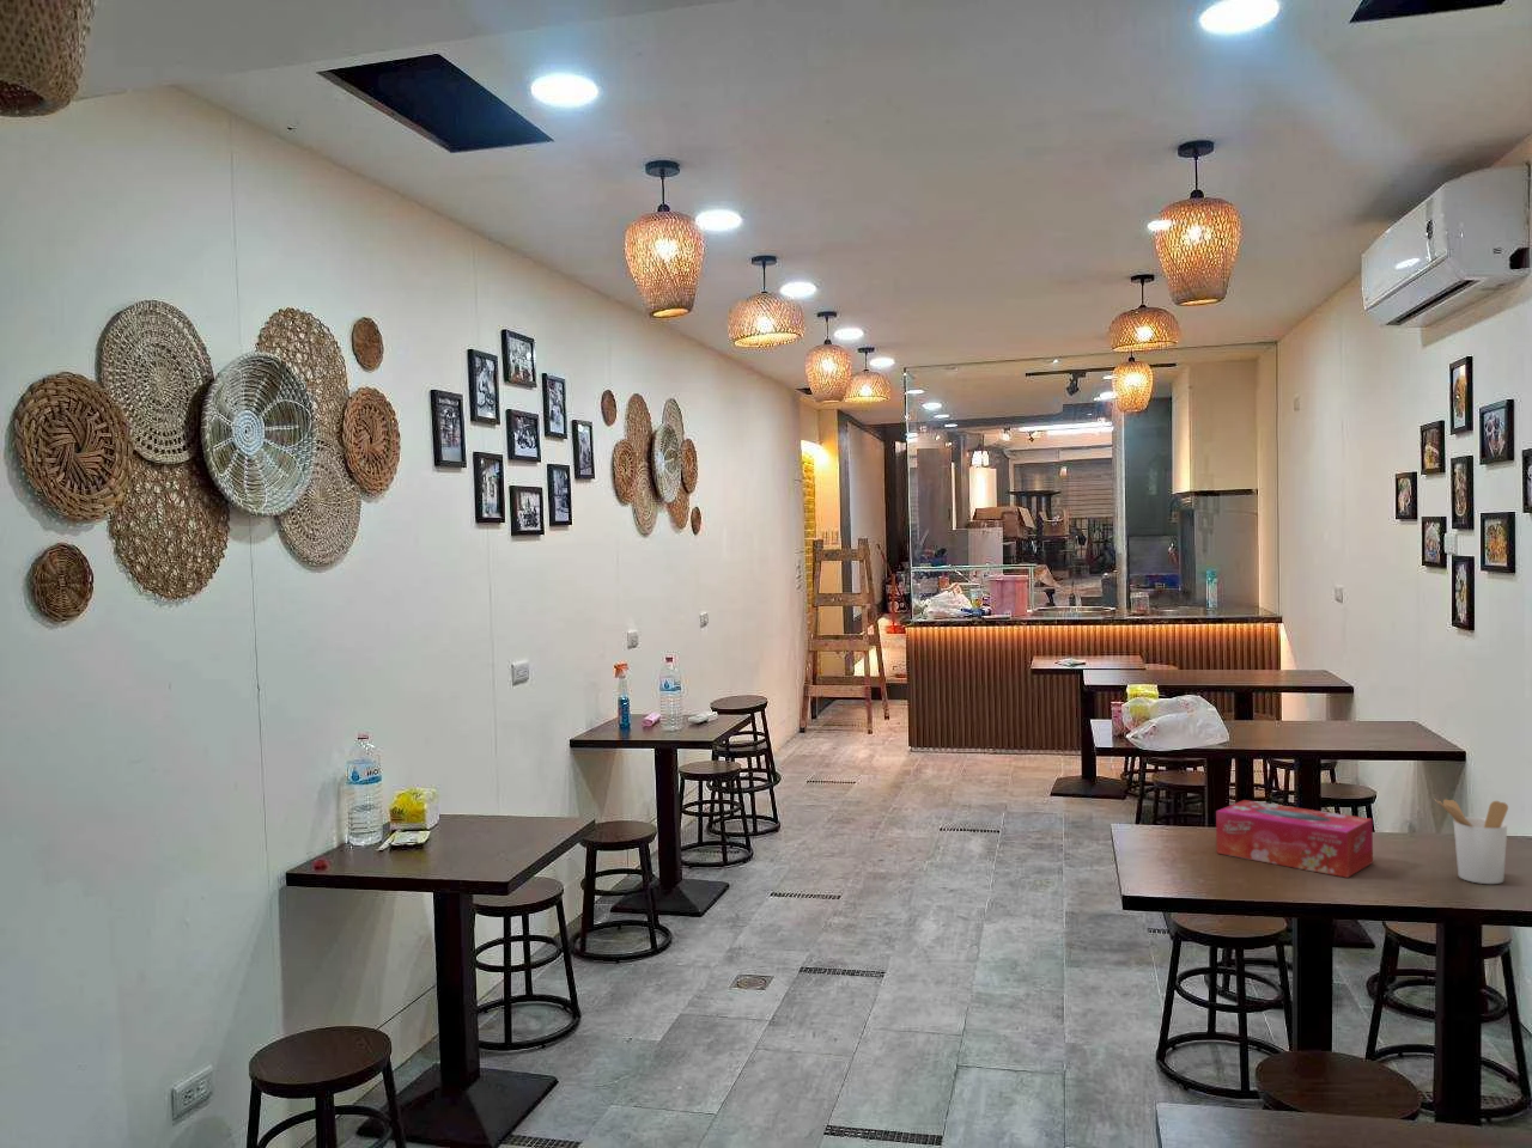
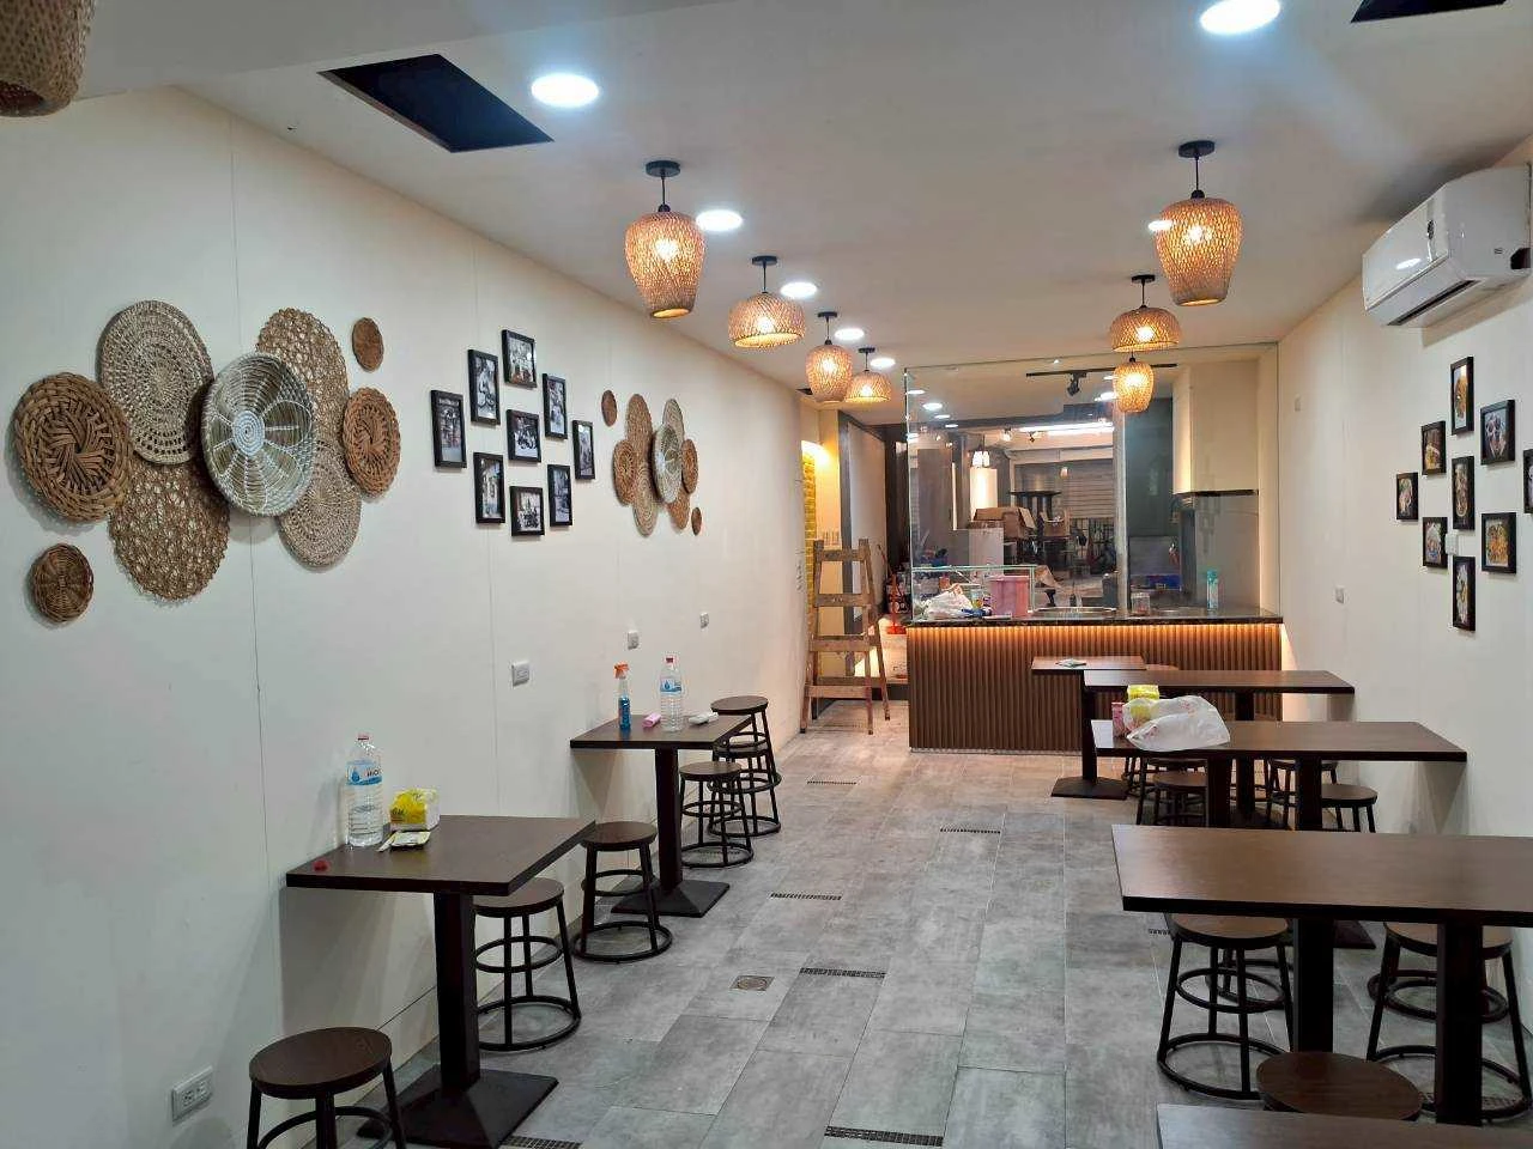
- utensil holder (1468, 837)
- tissue box (1293, 836)
